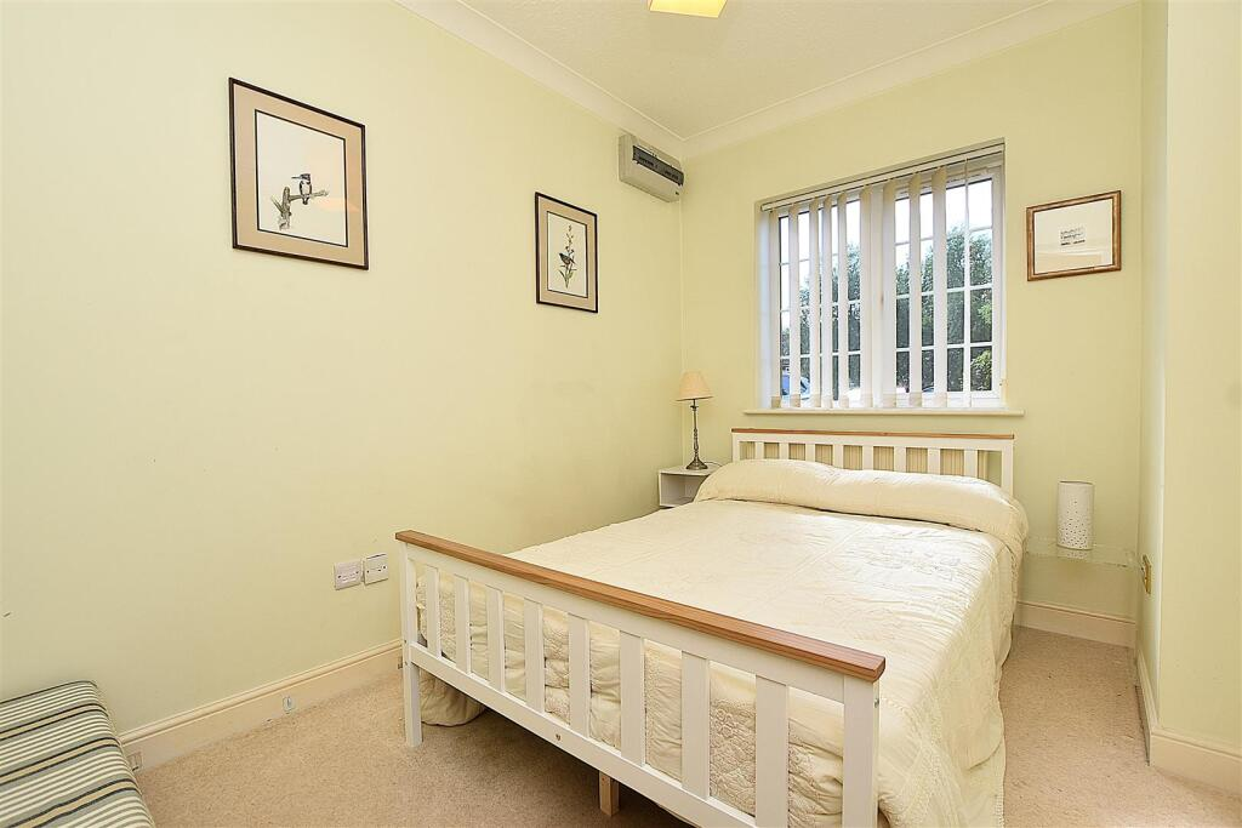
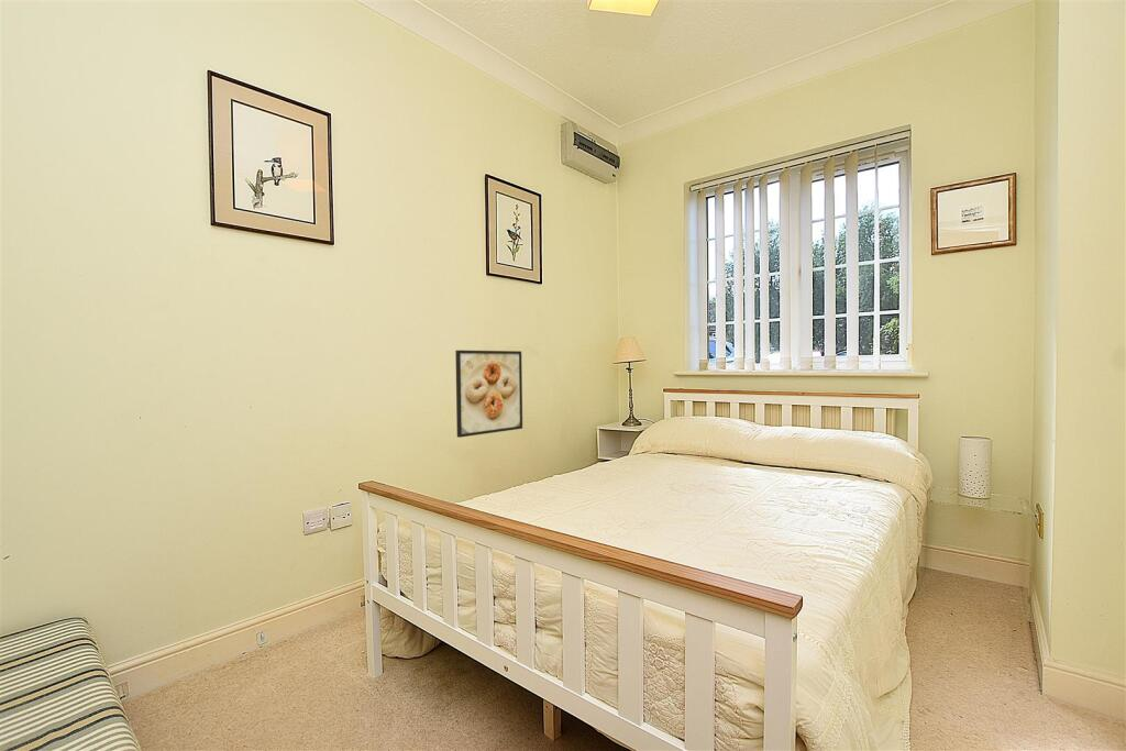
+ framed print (490, 391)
